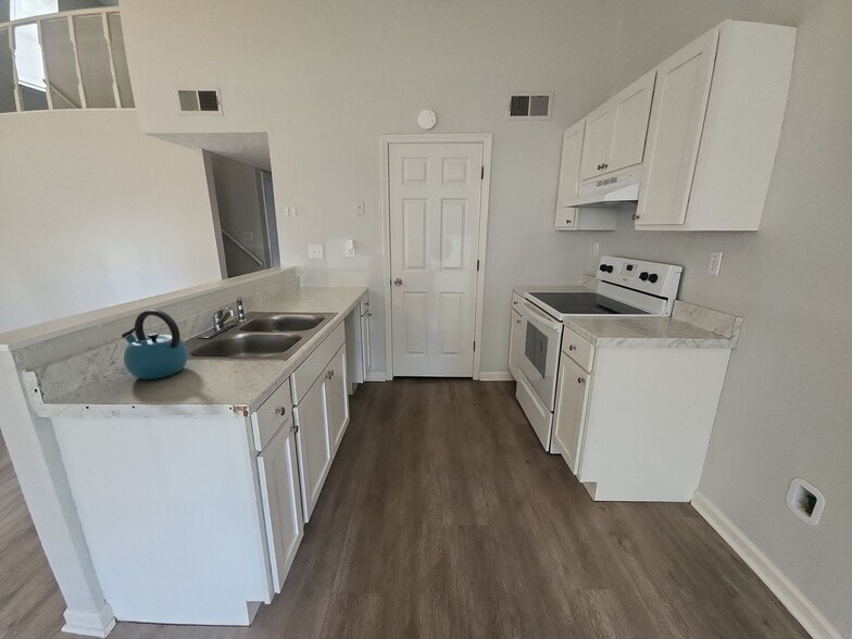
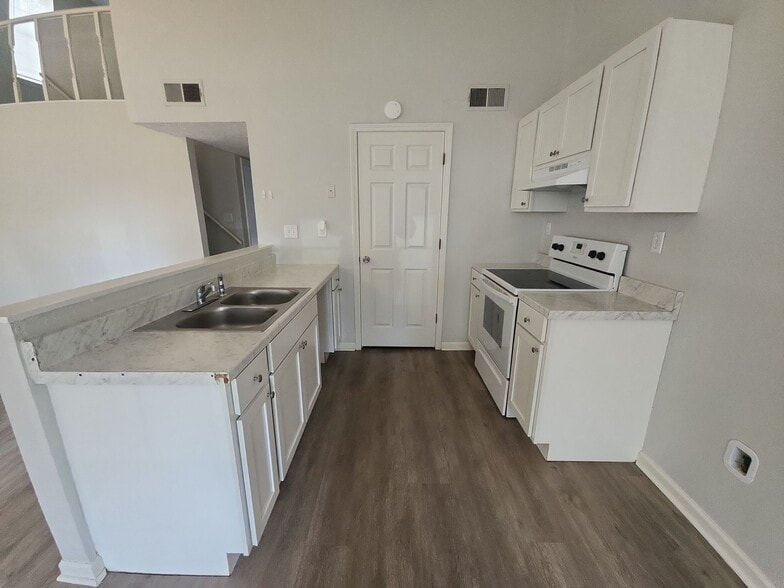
- kettle (151, 341)
